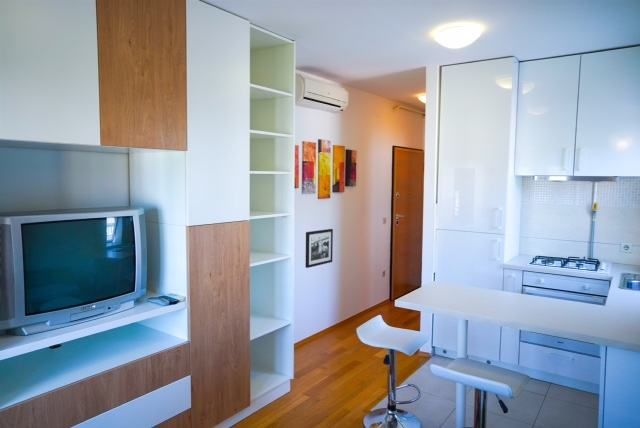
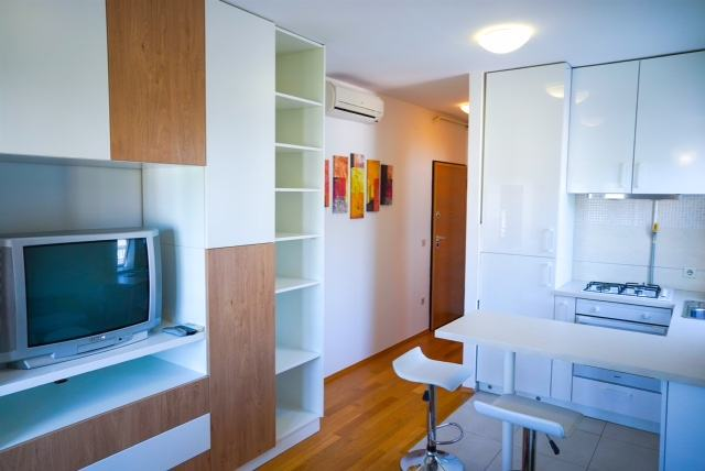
- picture frame (319, 247)
